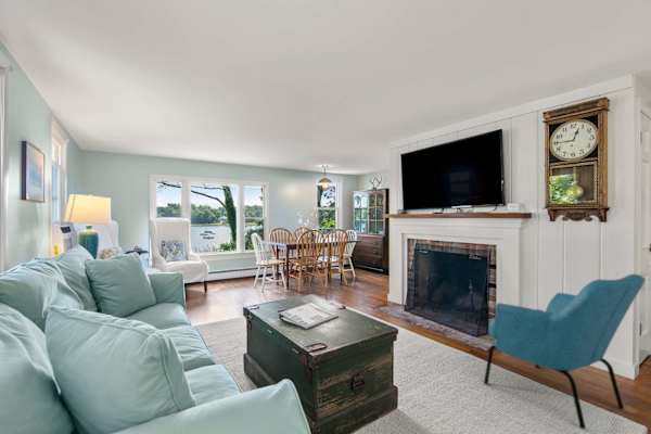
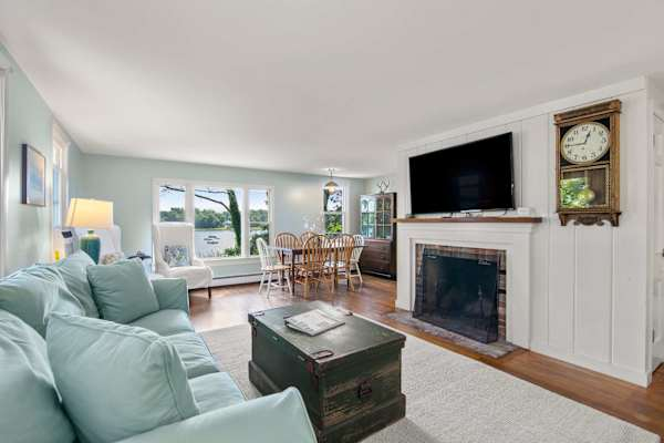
- armchair (559, 332)
